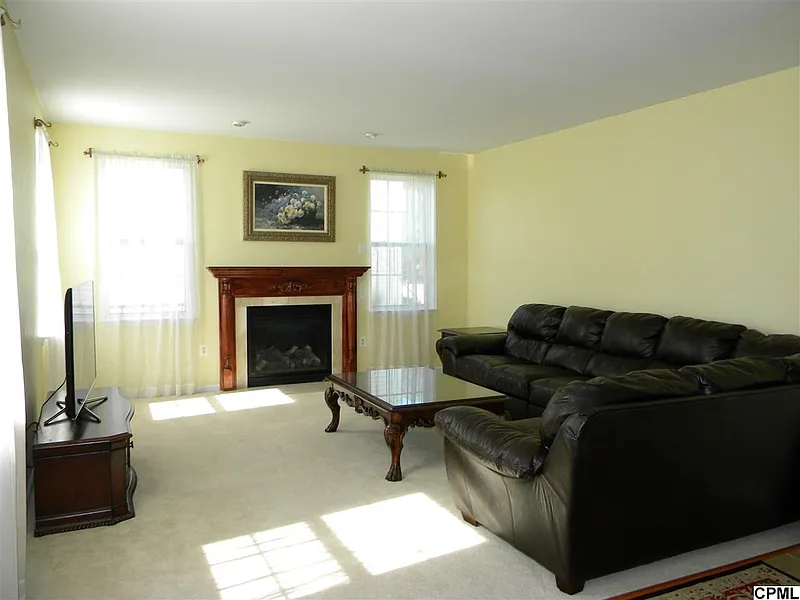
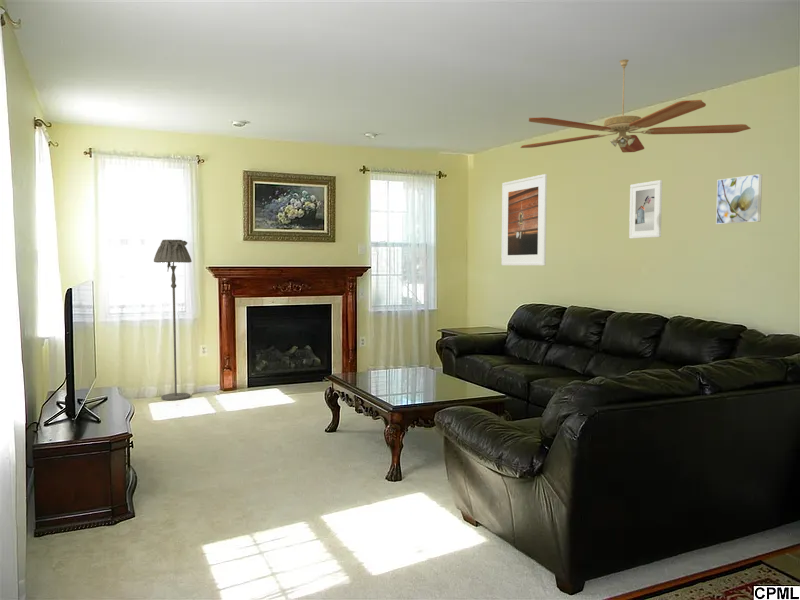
+ ceiling fan (623, 105)
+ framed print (522, 222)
+ floor lamp (174, 319)
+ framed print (738, 200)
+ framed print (645, 210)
